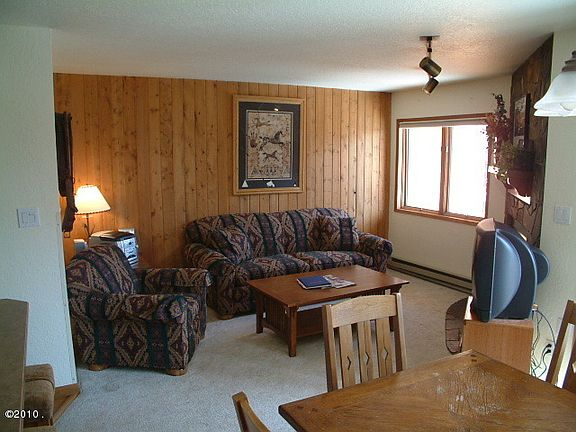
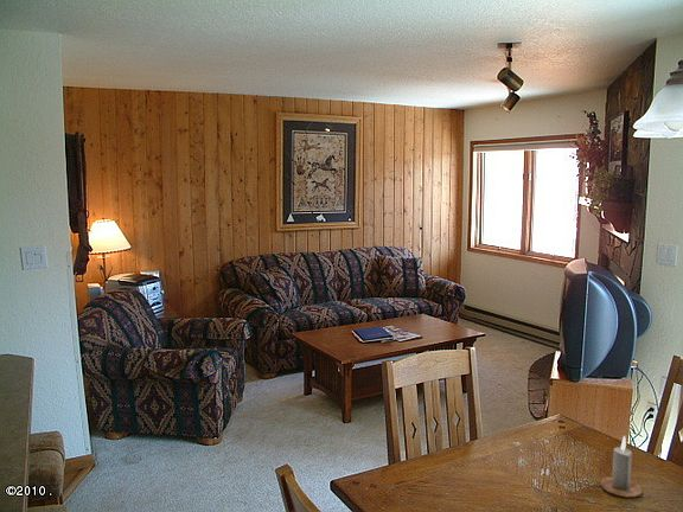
+ candle (621, 461)
